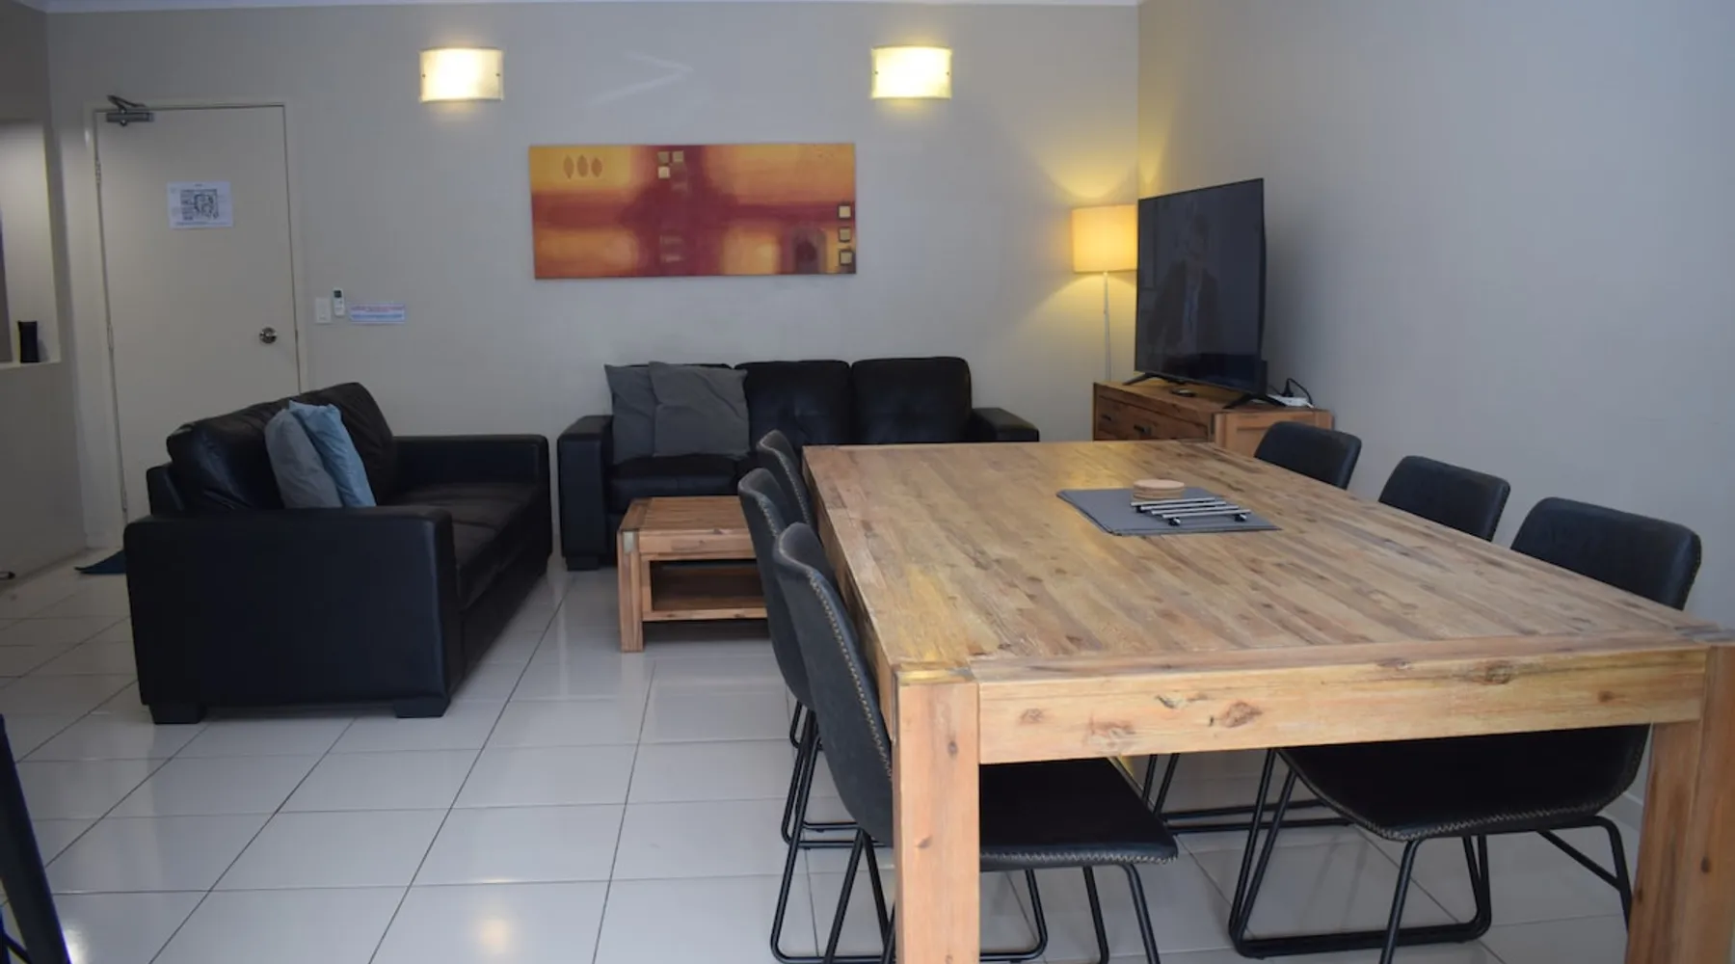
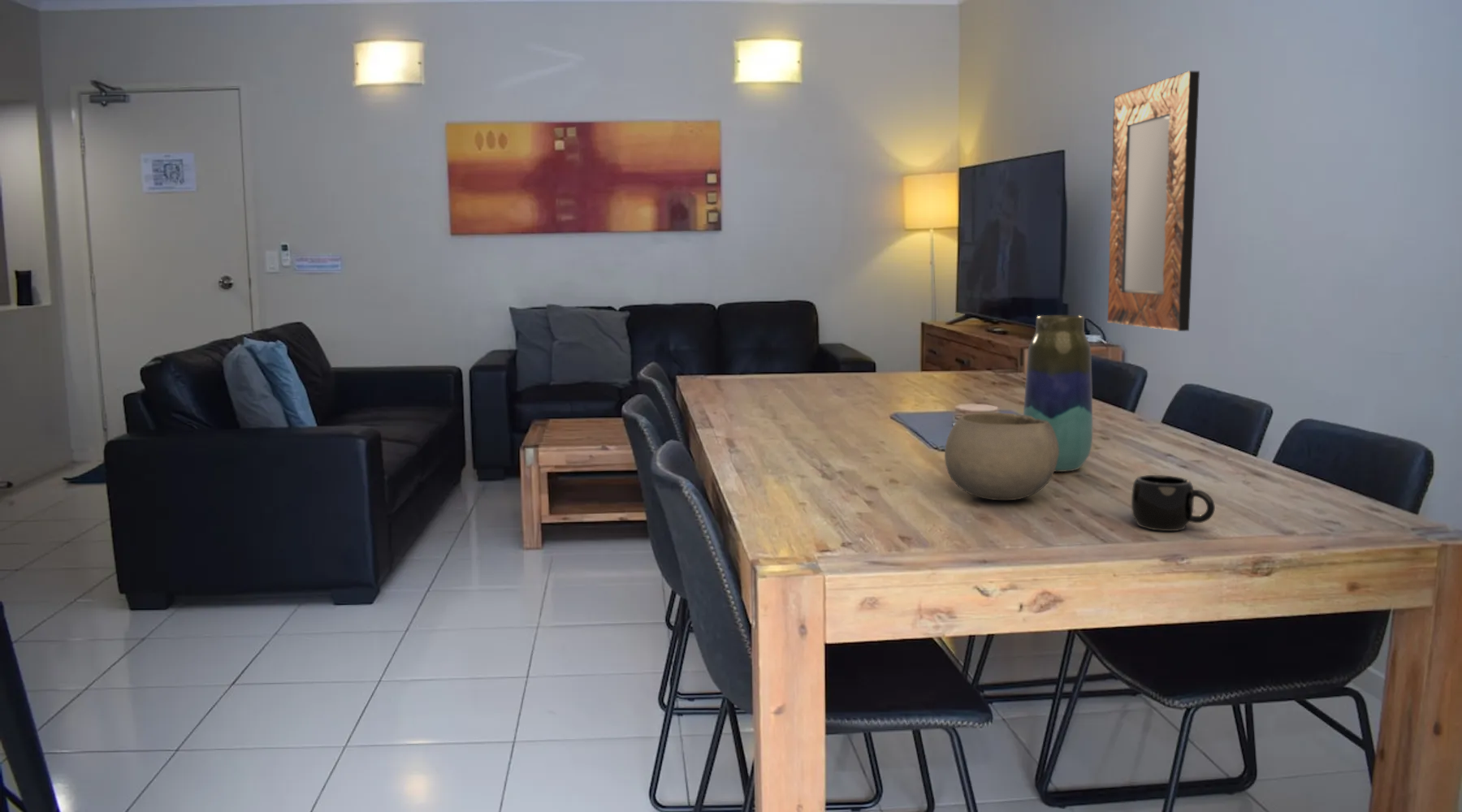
+ vase (1058, 392)
+ bowl (1001, 457)
+ mug (1166, 503)
+ home mirror (1148, 207)
